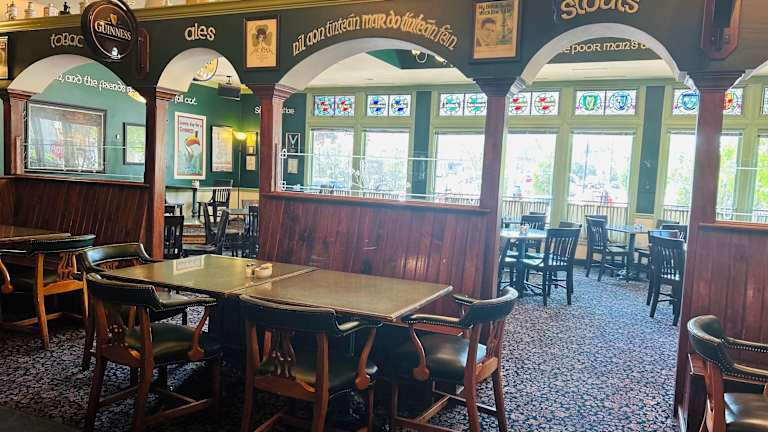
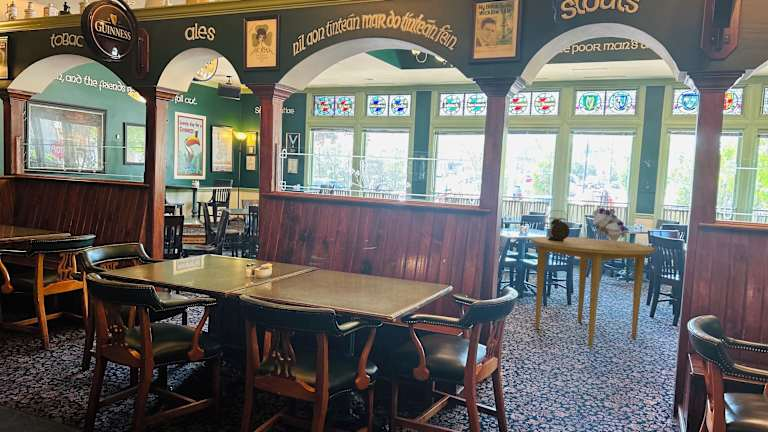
+ lantern (557, 225)
+ bouquet (604, 225)
+ dining table (590, 288)
